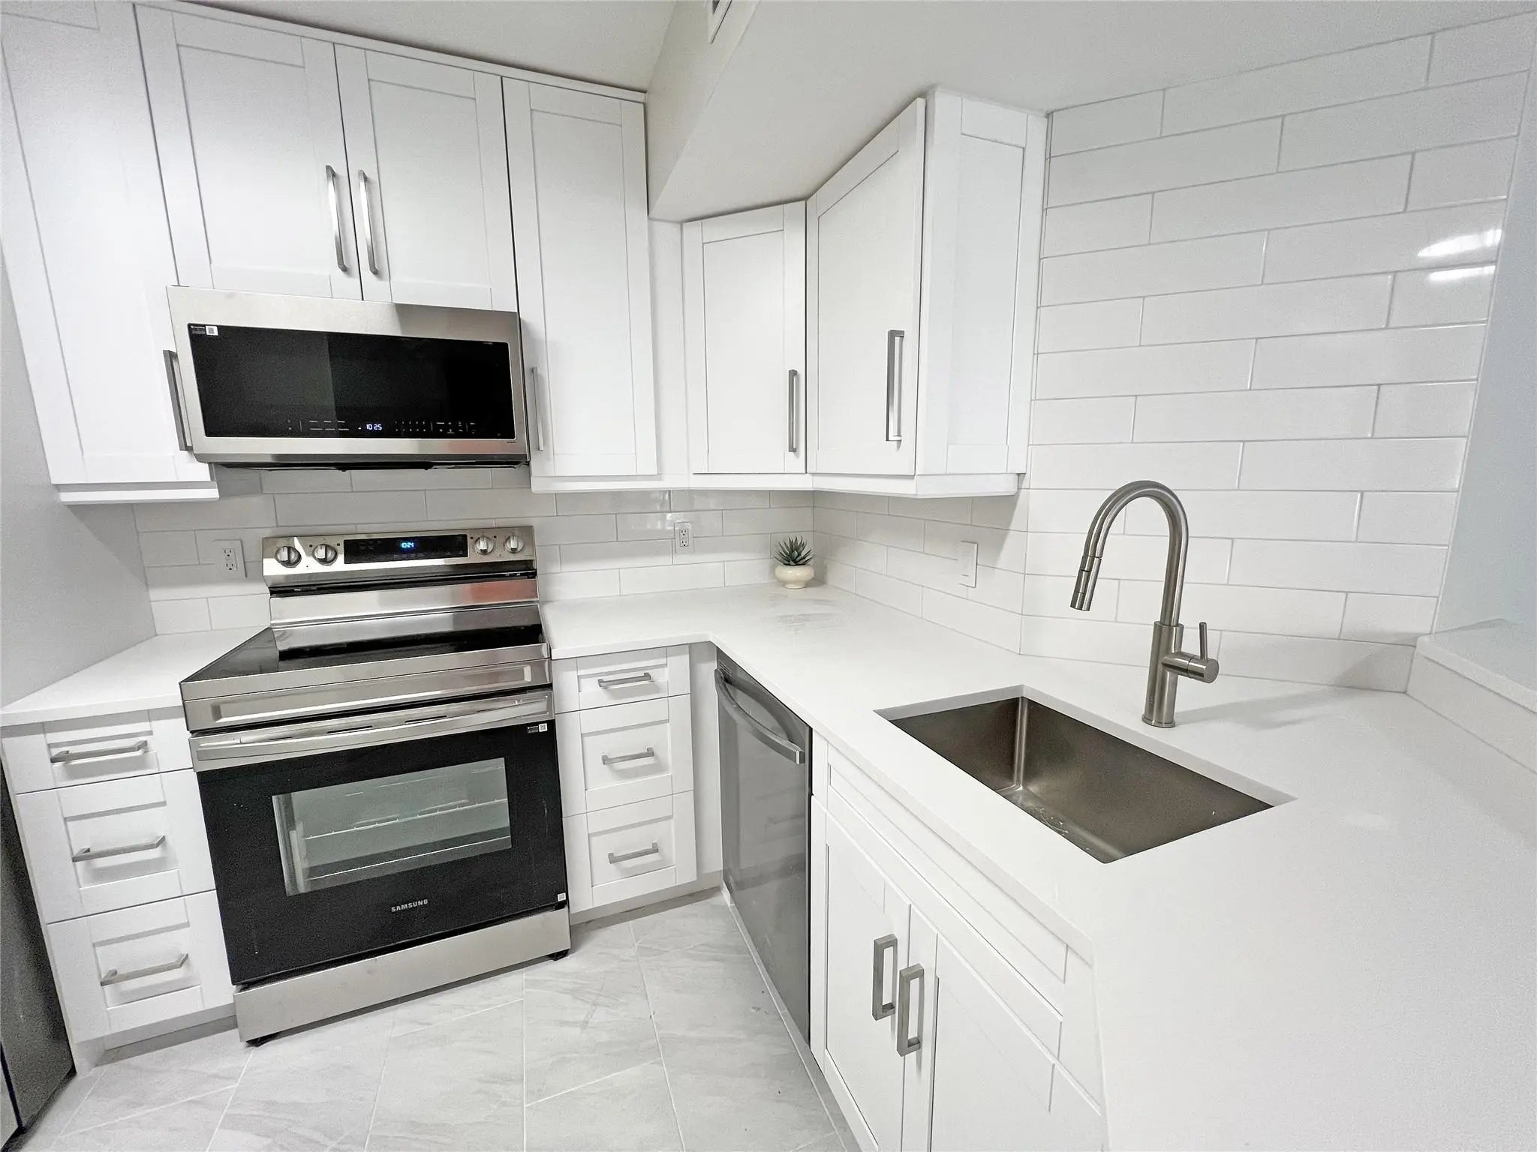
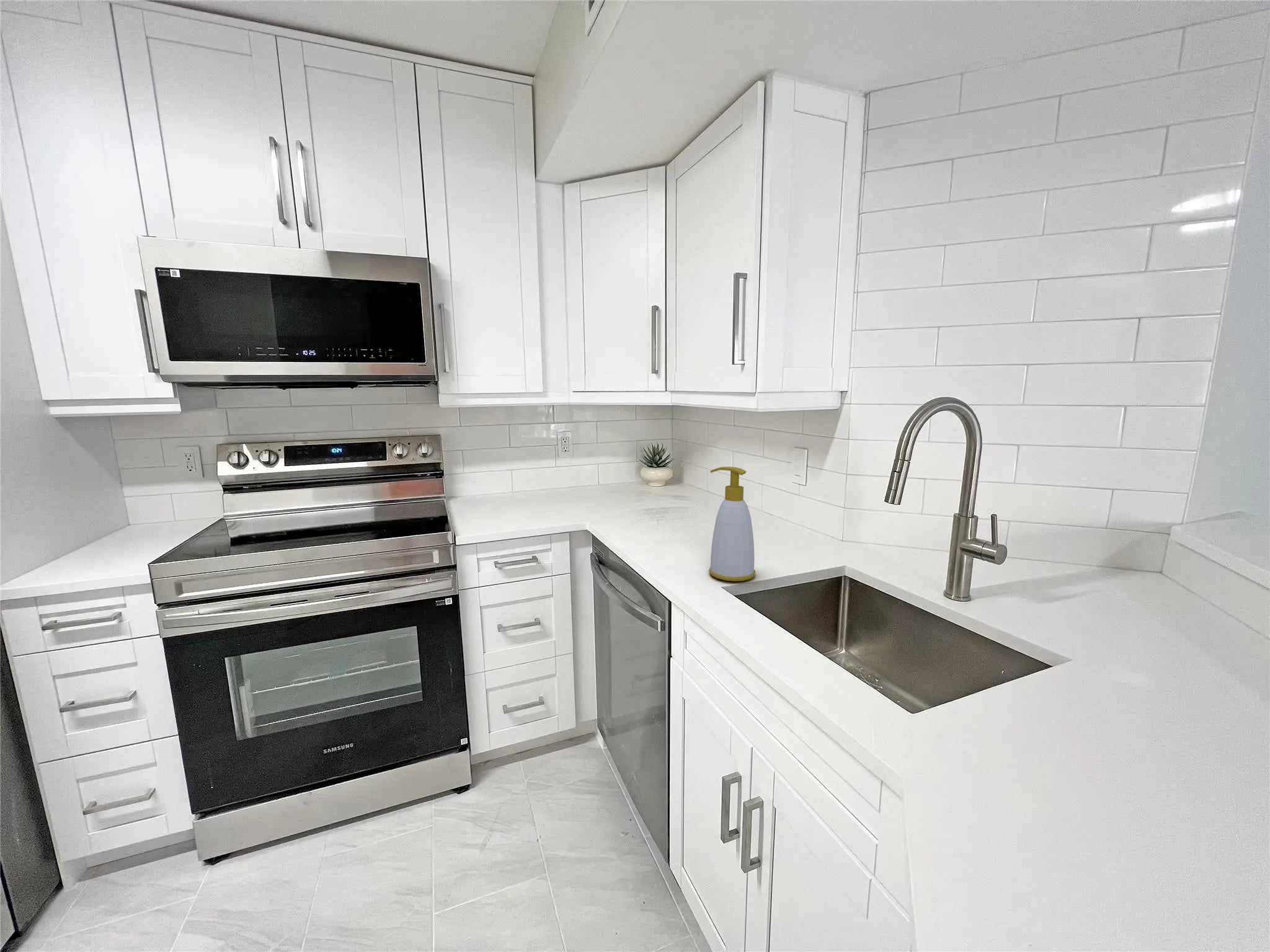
+ soap bottle (732, 522)
